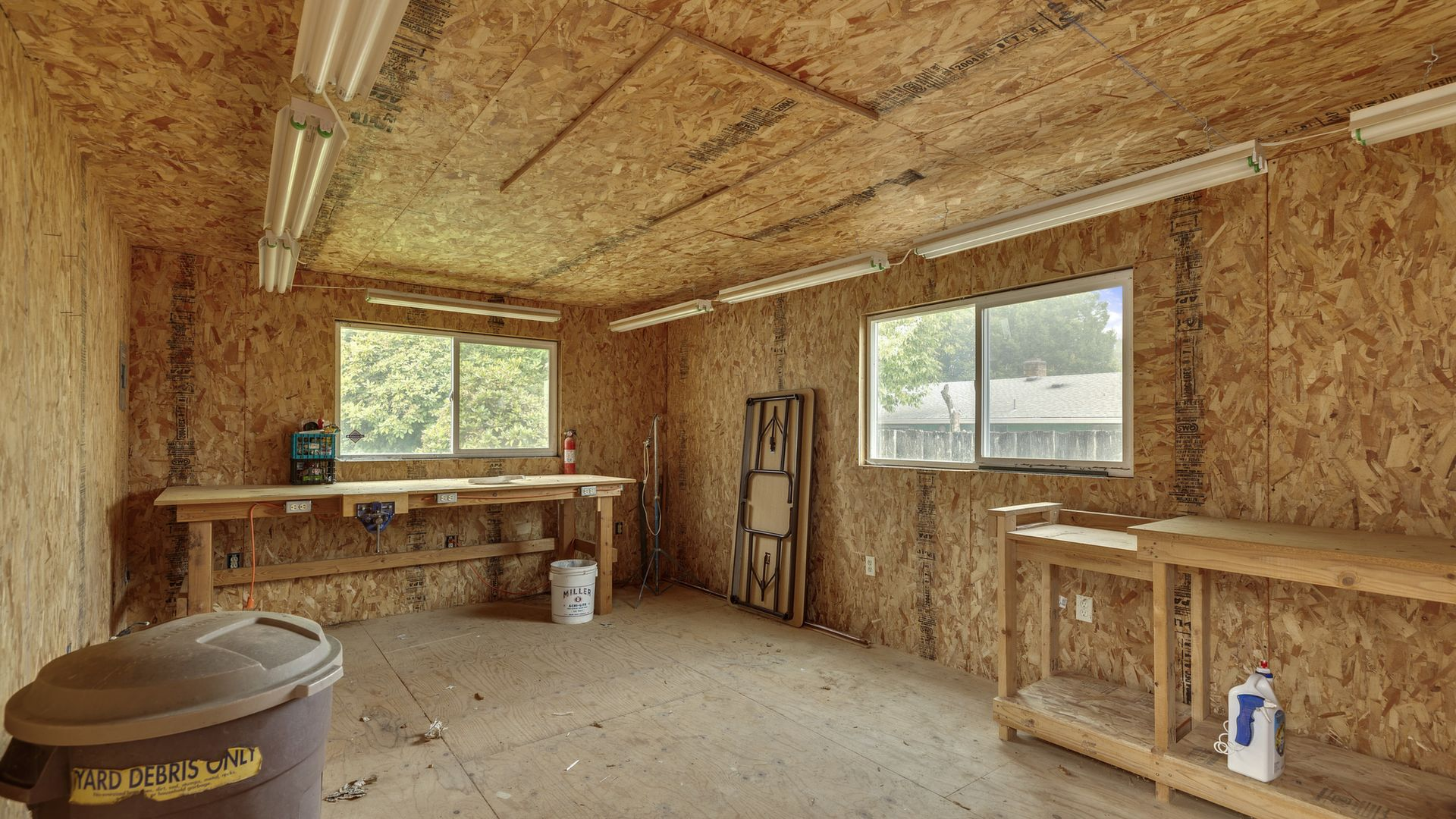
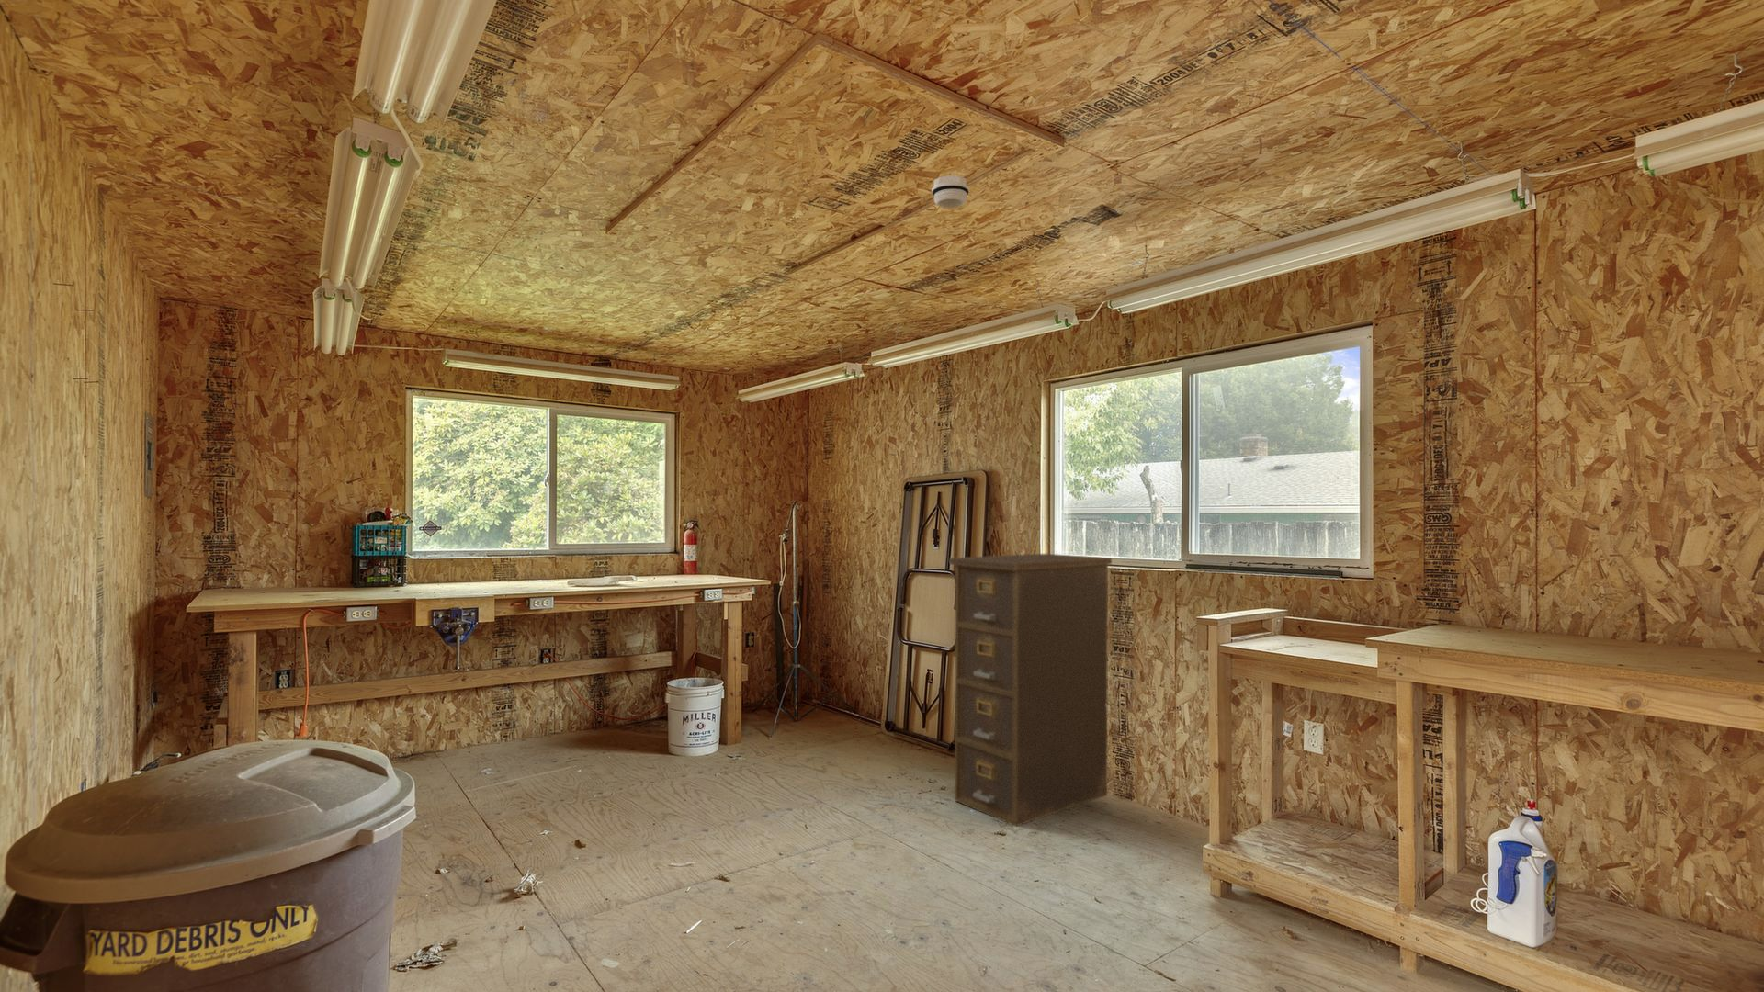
+ filing cabinet (1031, 678)
+ smoke detector (950, 191)
